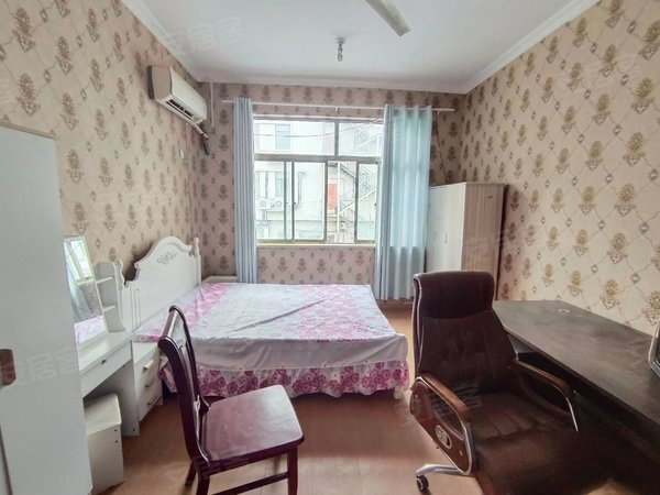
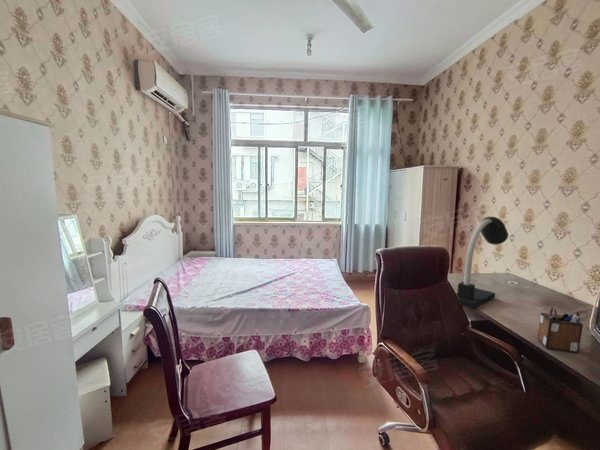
+ desk organizer (559, 326)
+ desk lamp (472, 256)
